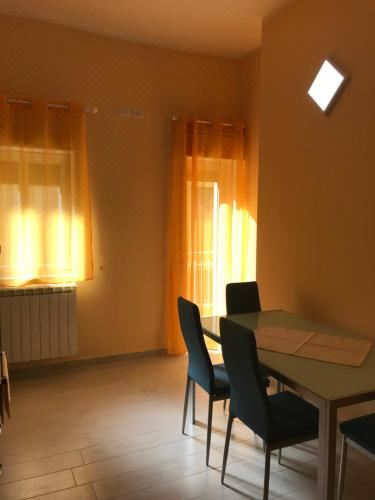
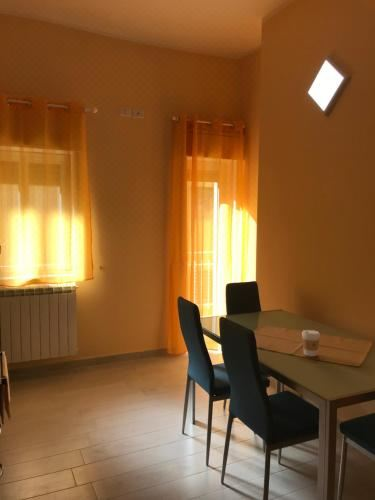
+ coffee cup (310, 342)
